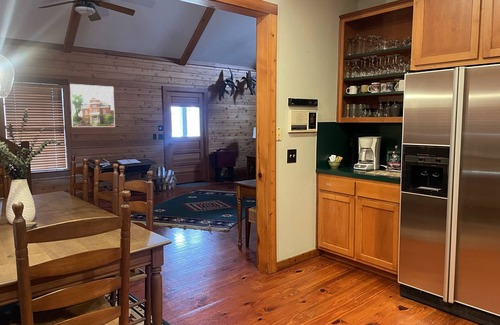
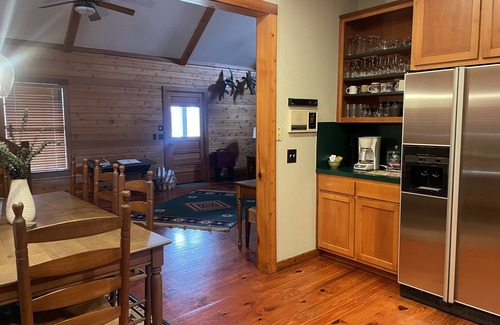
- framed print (93, 106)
